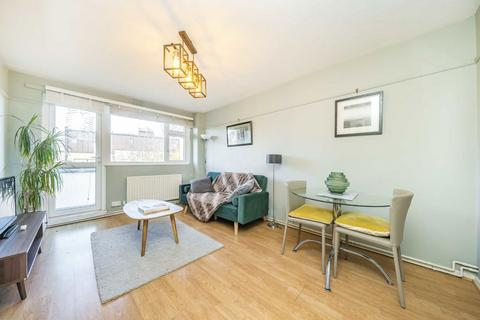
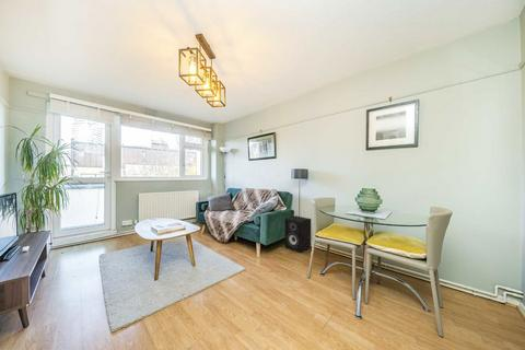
+ speaker (298, 233)
